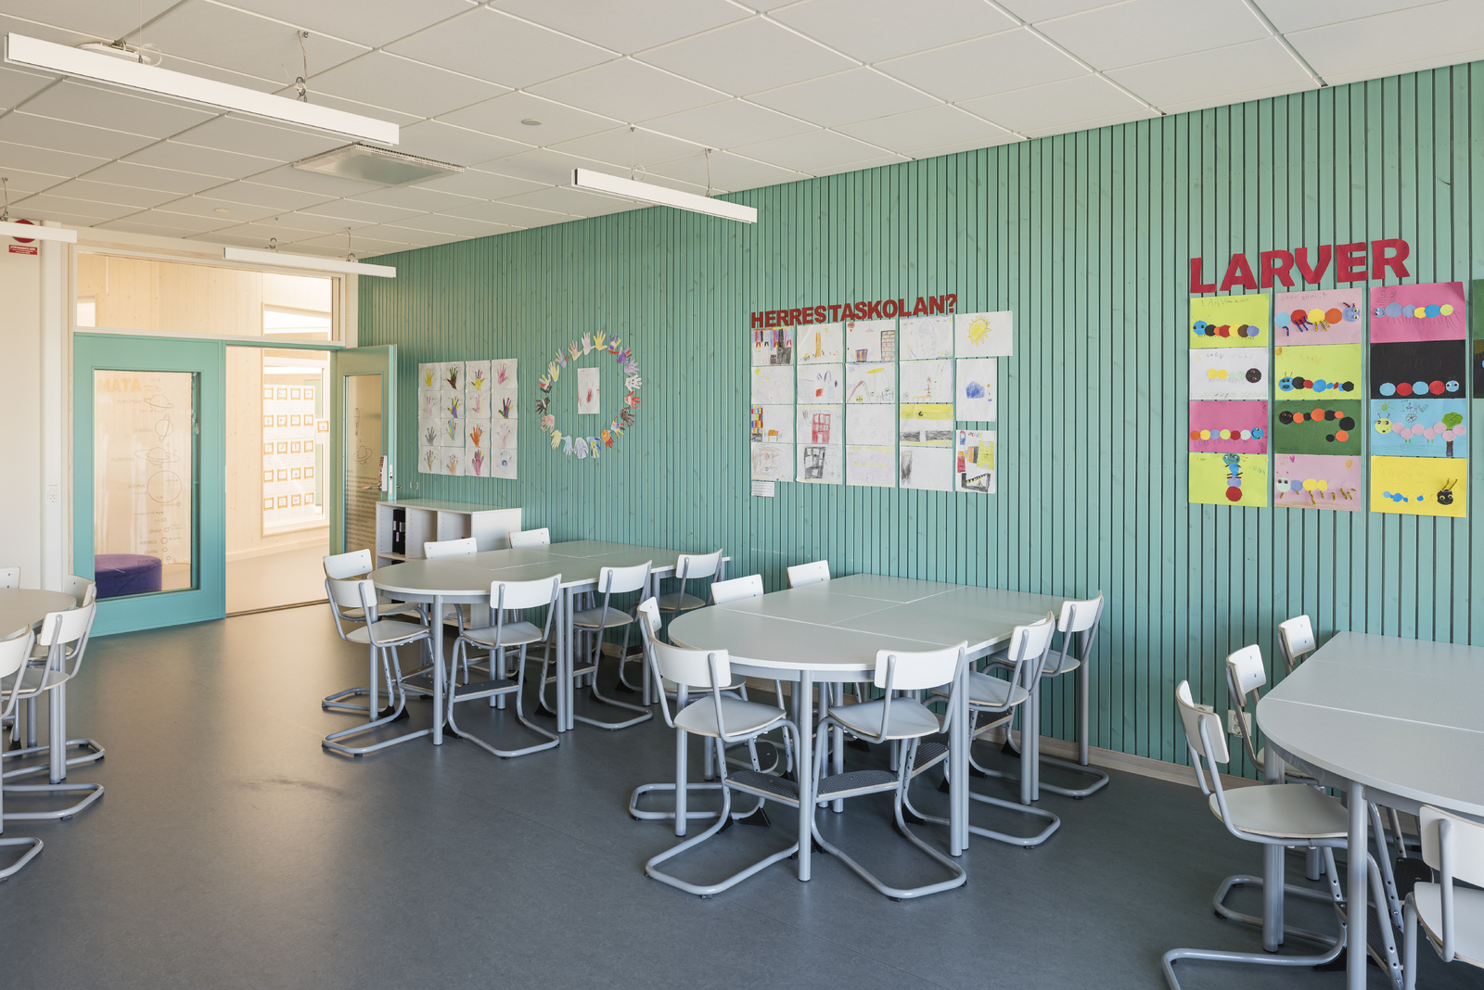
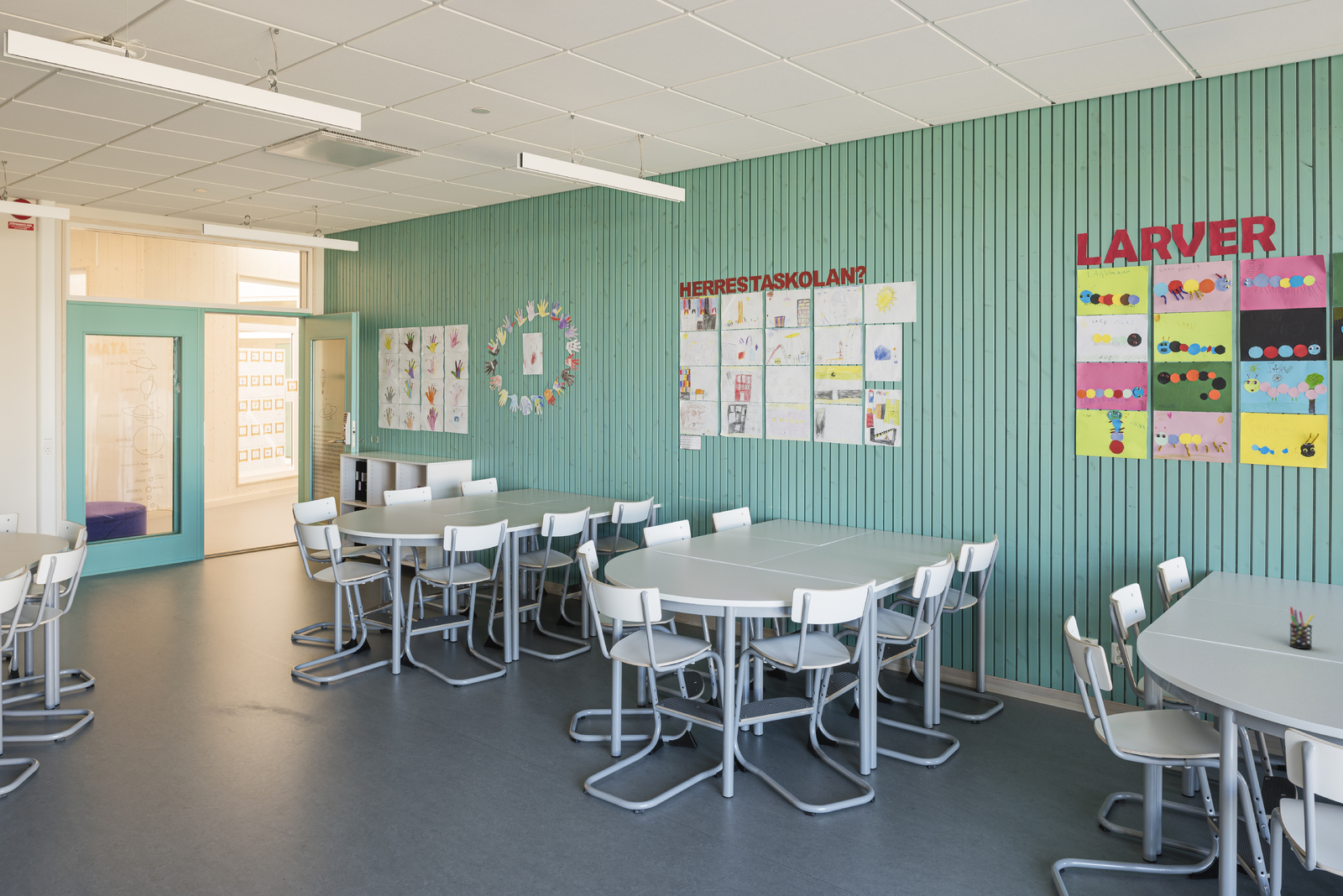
+ pen holder (1298, 628)
